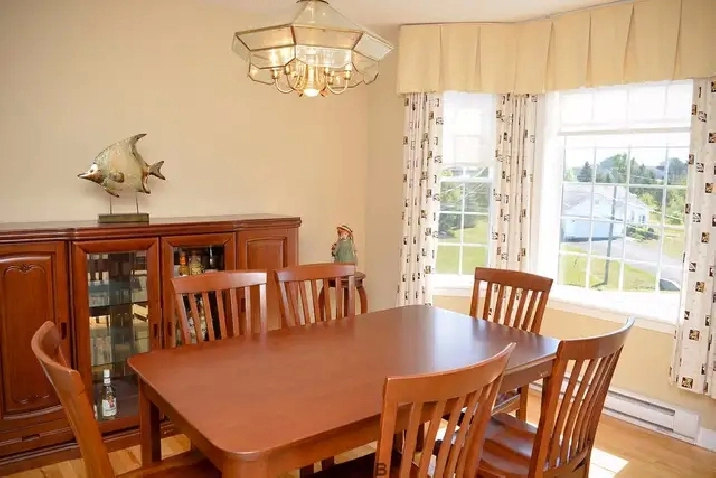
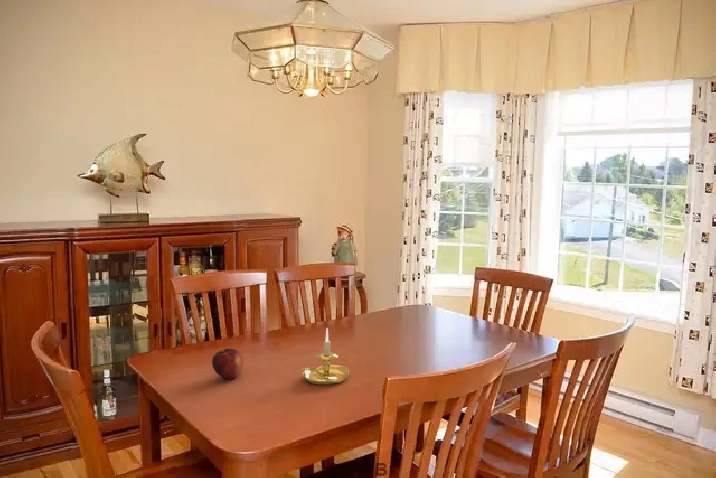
+ candle holder (323, 353)
+ fruit (227, 363)
